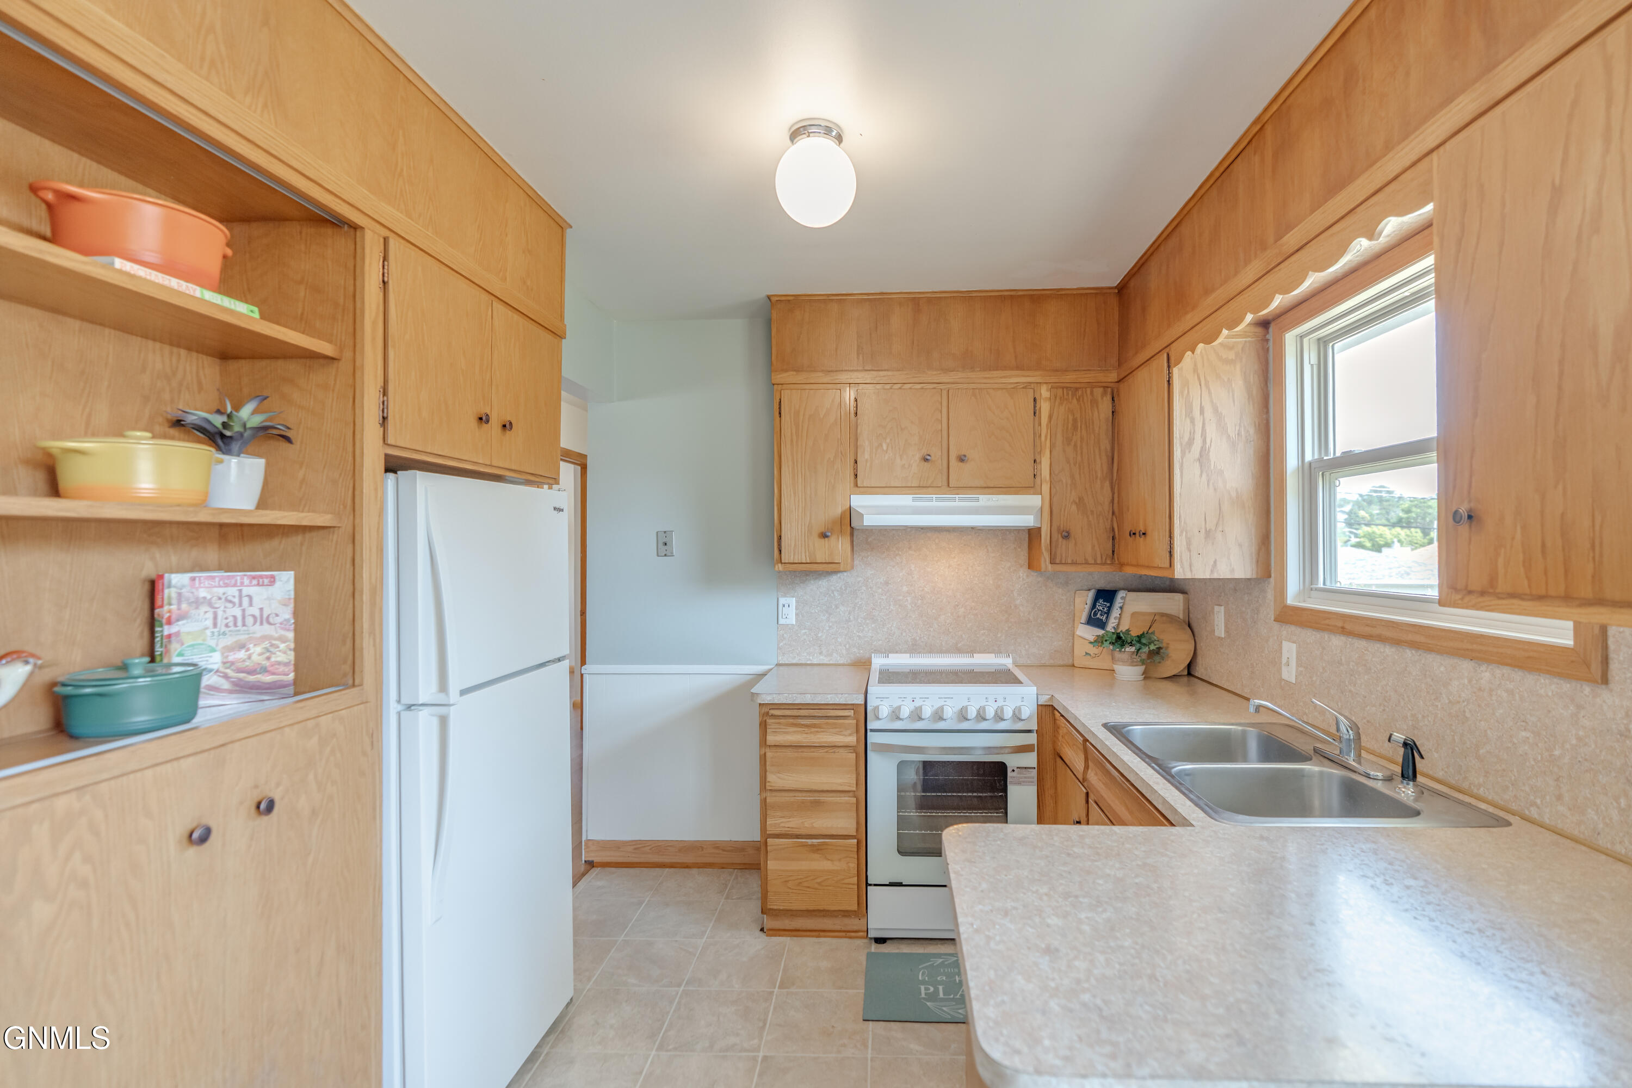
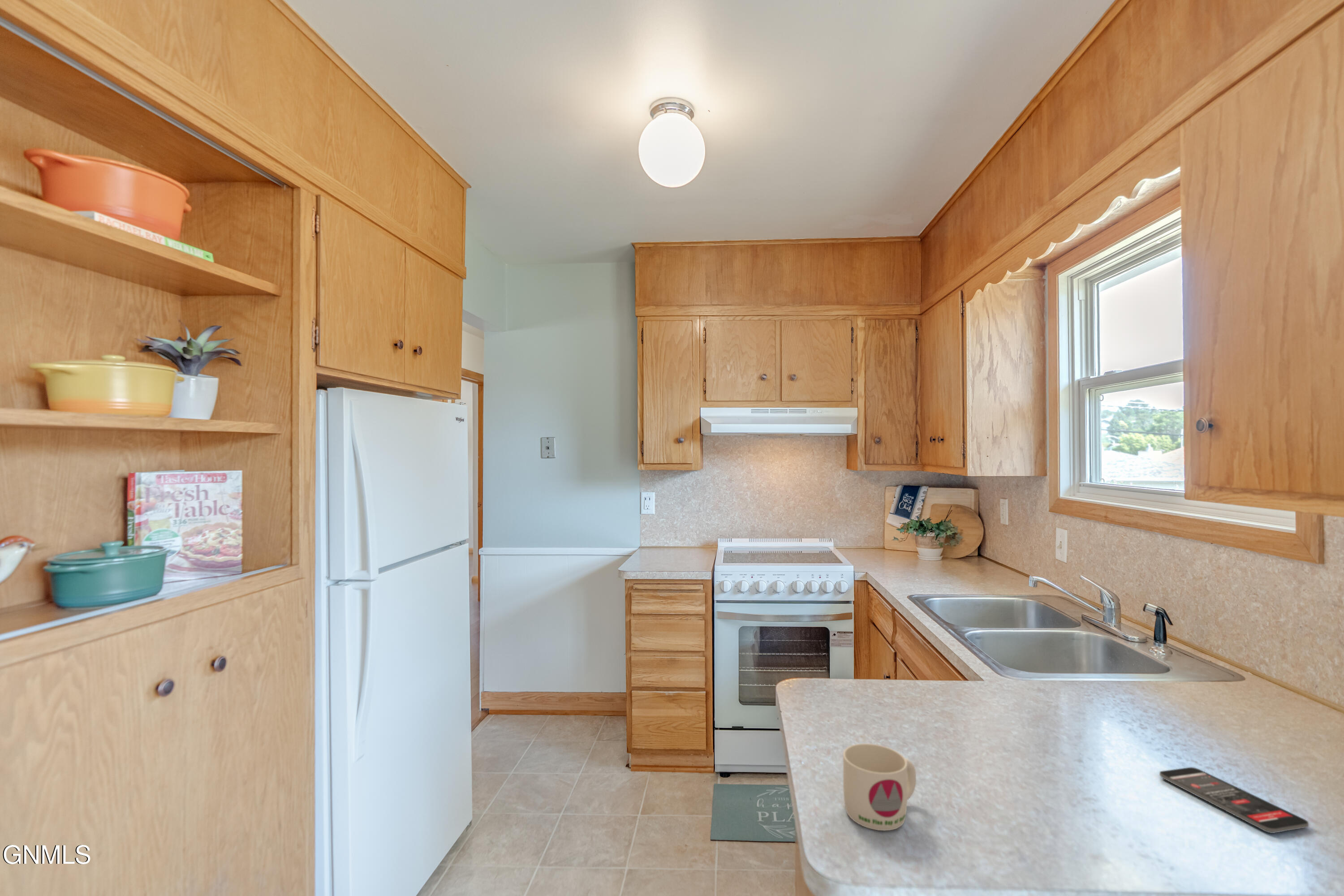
+ smartphone (1228, 797)
+ mug (884, 783)
